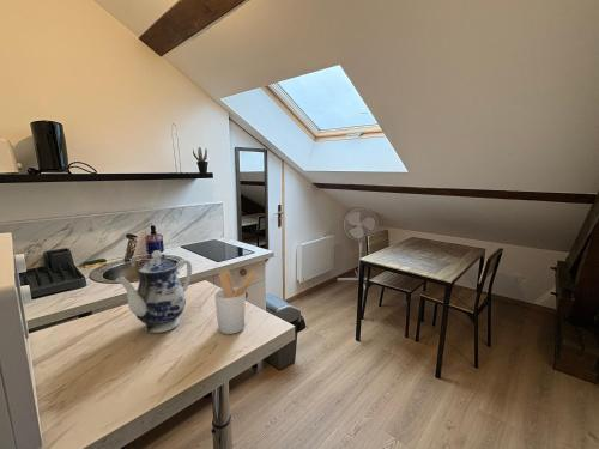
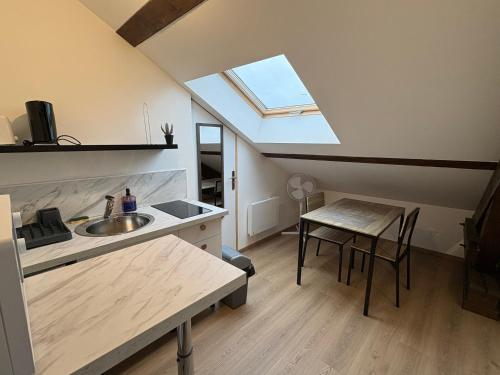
- teapot (159, 289)
- utensil holder (237, 299)
